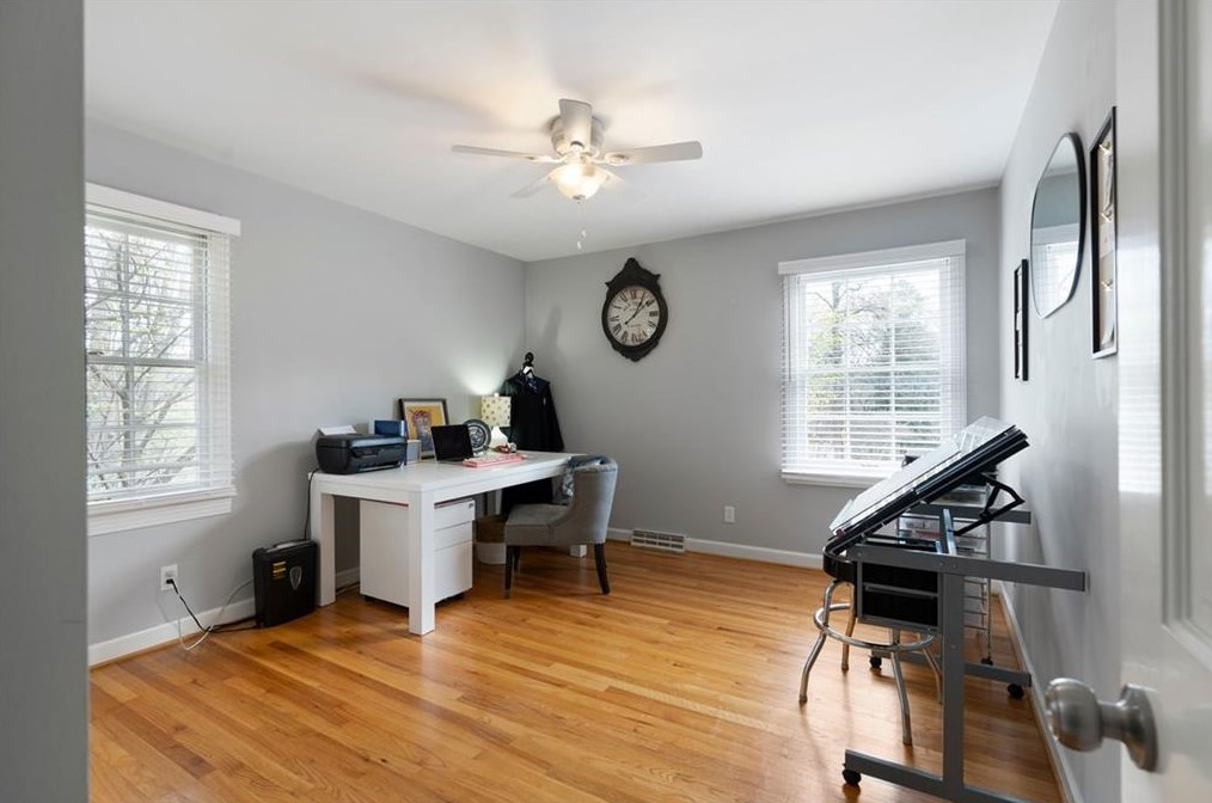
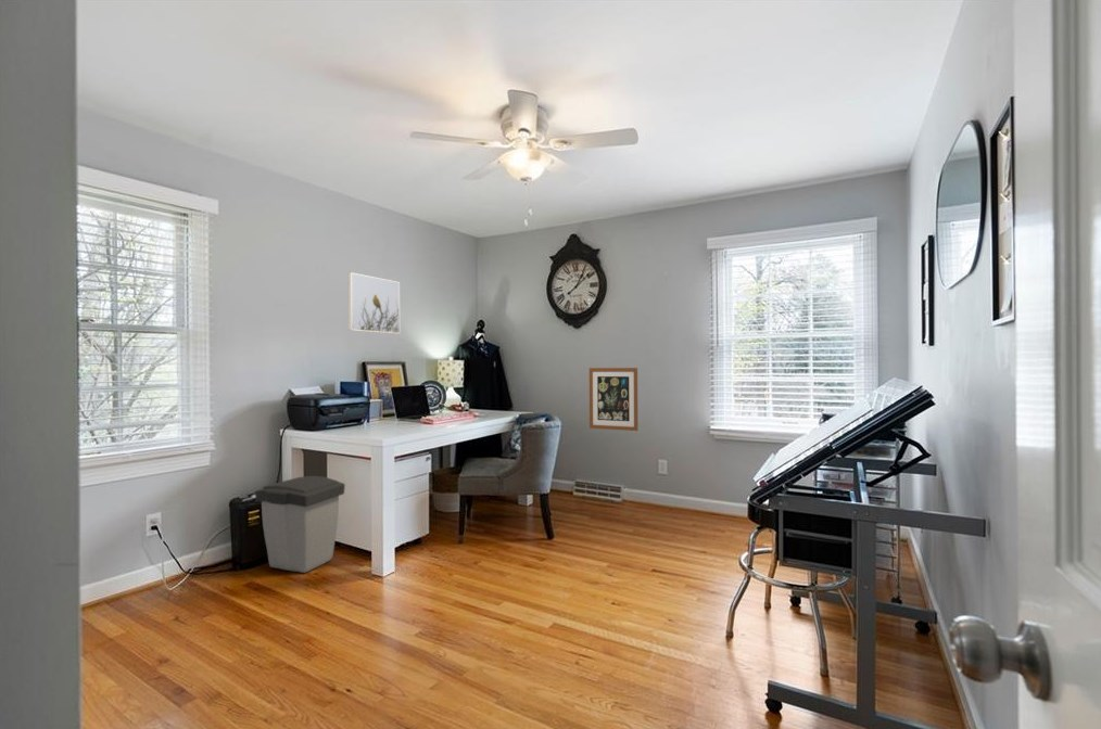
+ wall art (612, 398)
+ trash can (300, 523)
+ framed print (375, 304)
